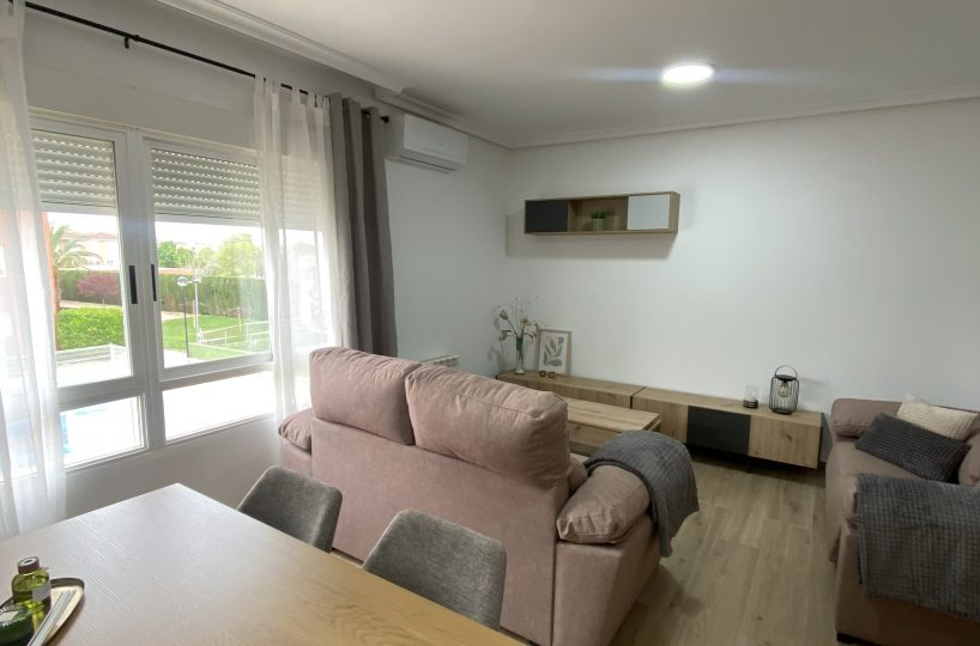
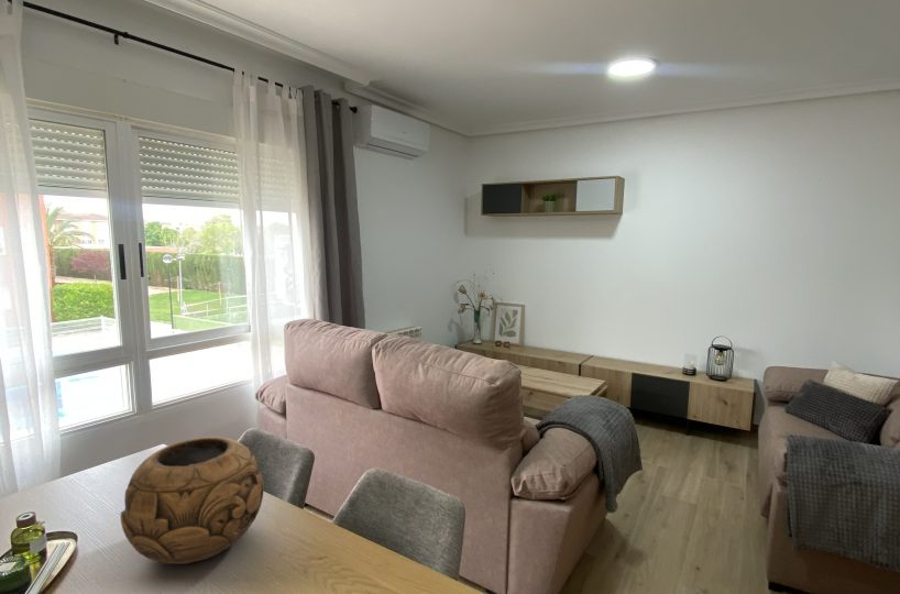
+ decorative bowl (196, 497)
